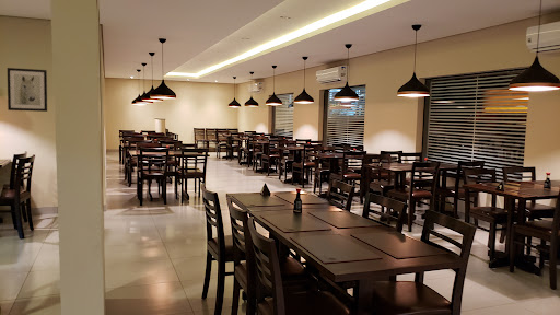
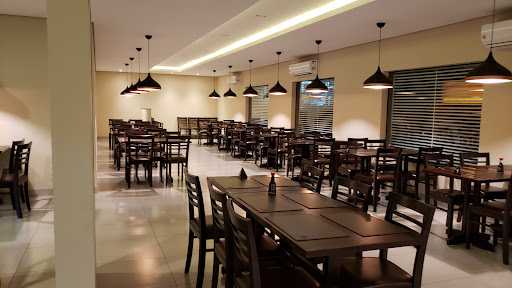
- wall art (27, 90)
